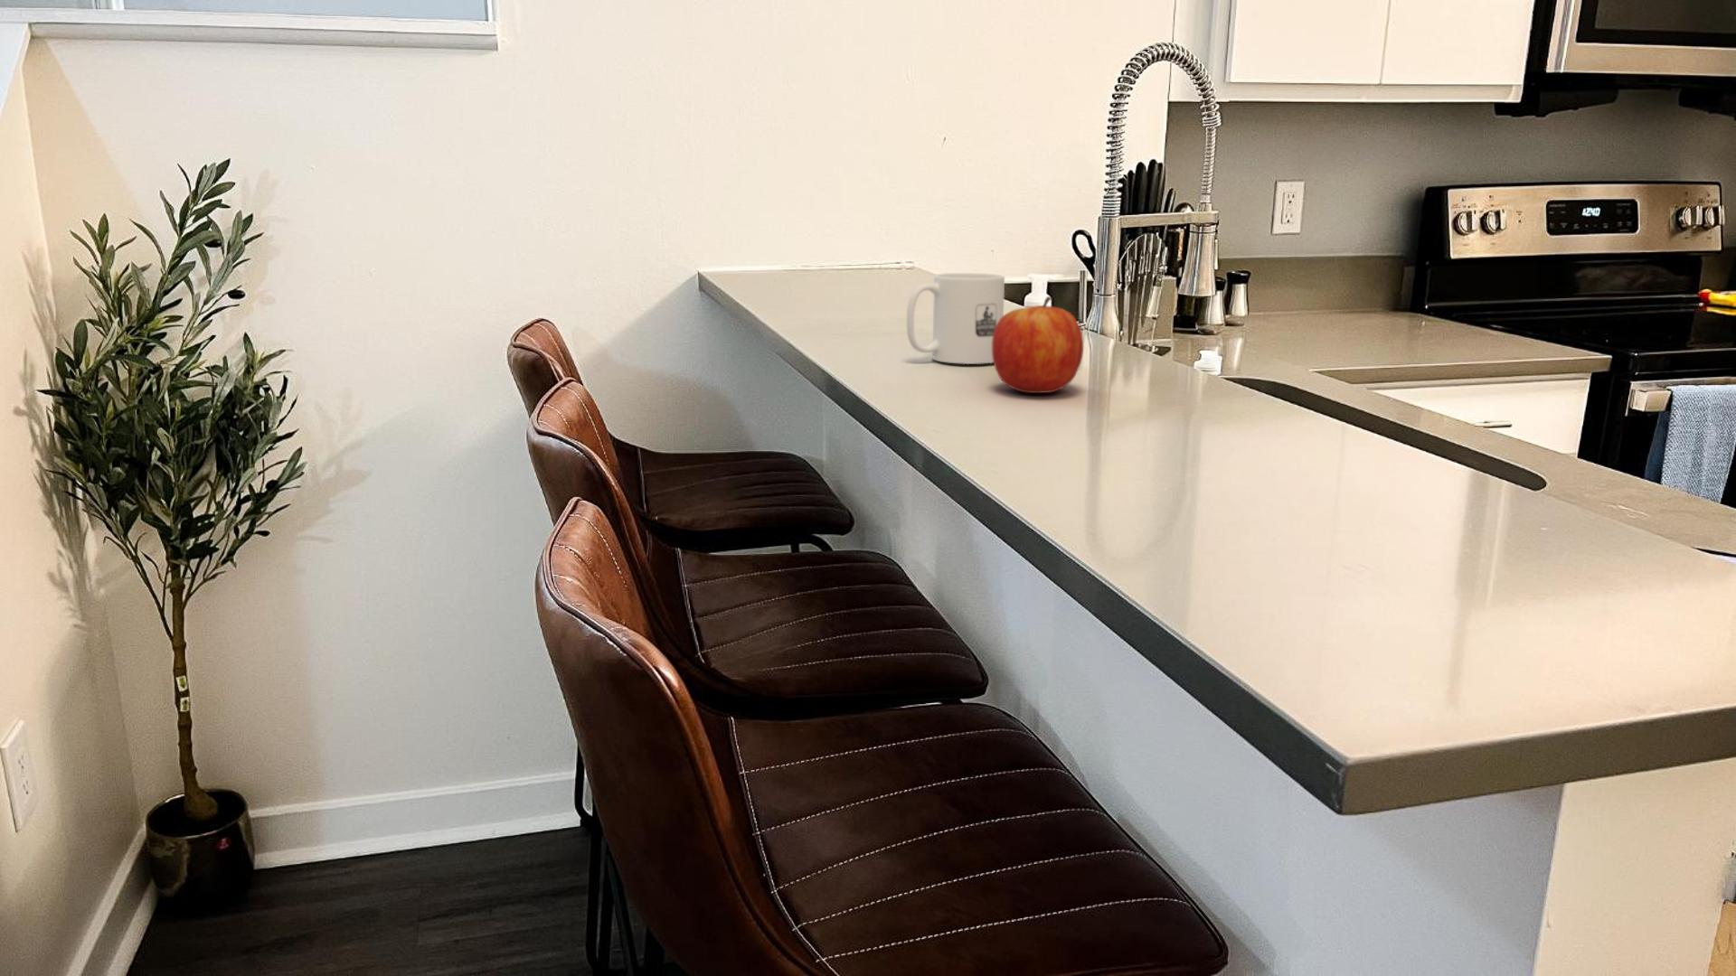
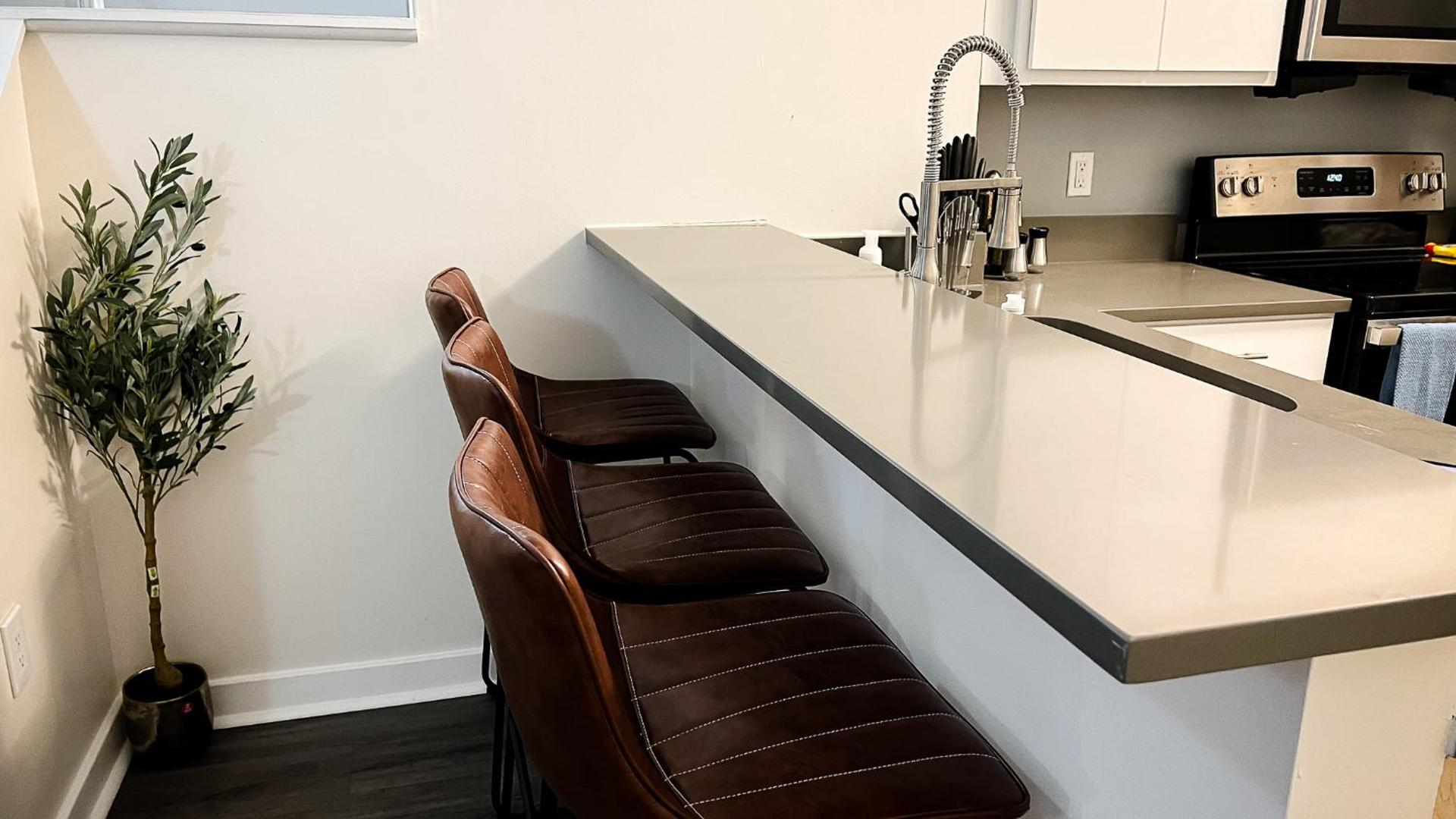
- apple (1037, 342)
- mug (954, 317)
